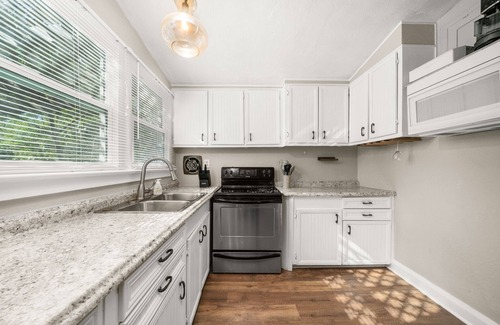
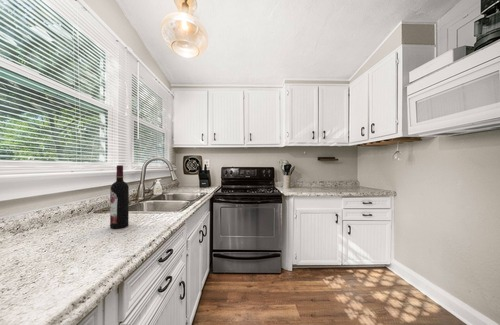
+ wine bottle (119, 195)
